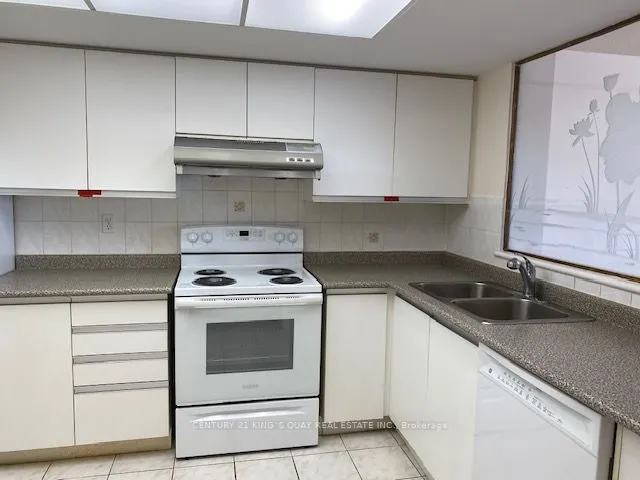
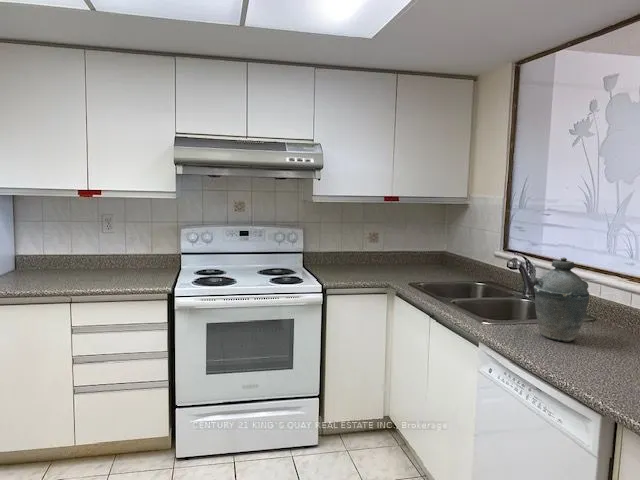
+ kettle (560, 297)
